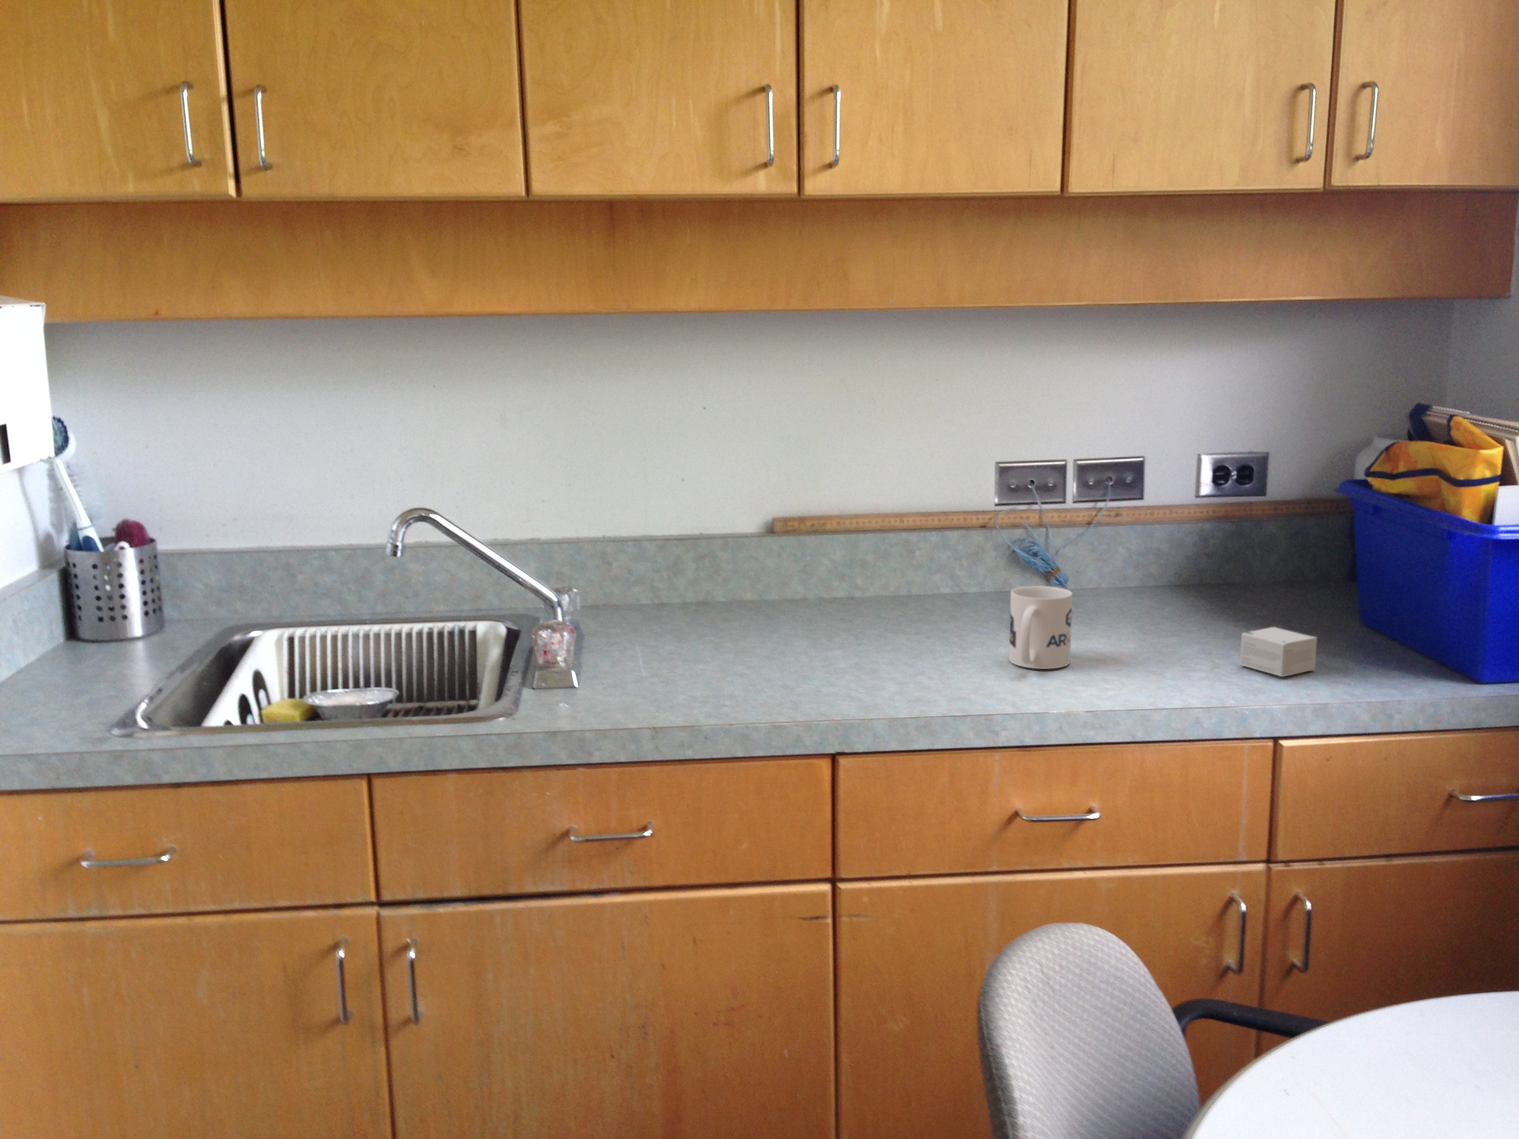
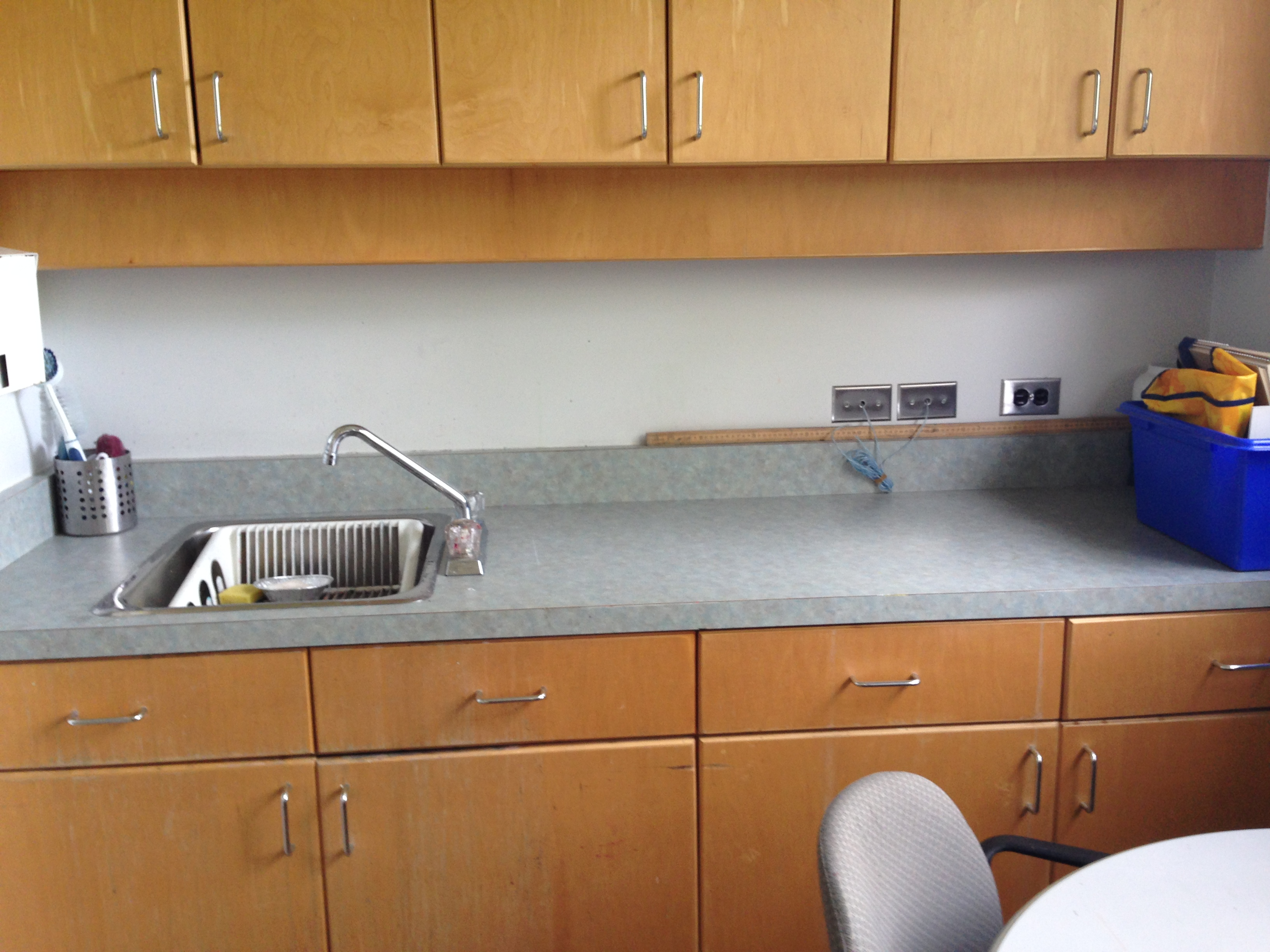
- mug (1036, 628)
- small box (1277, 651)
